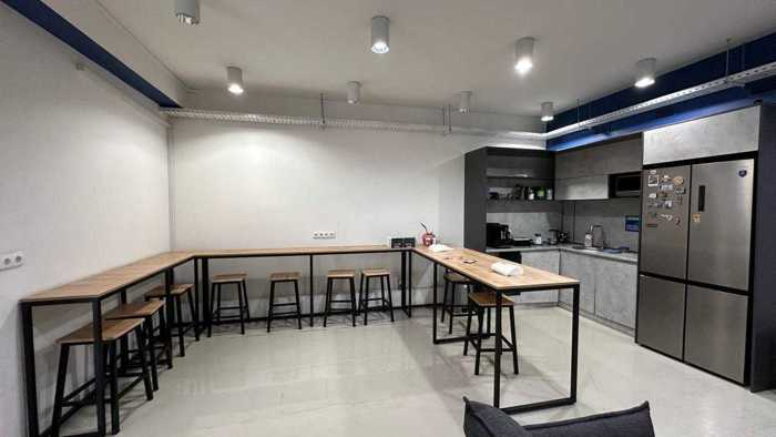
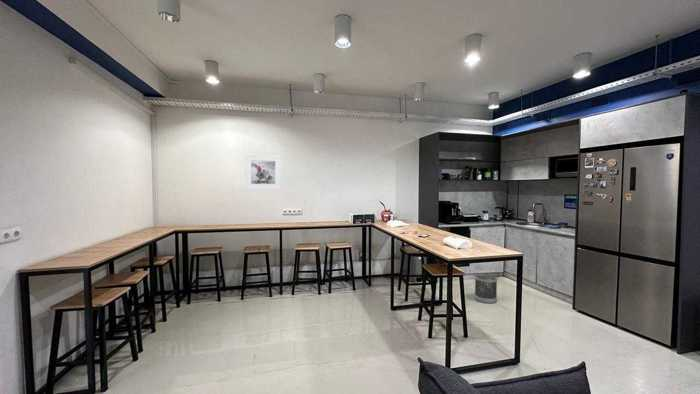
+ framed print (263, 172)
+ wastebasket (485, 288)
